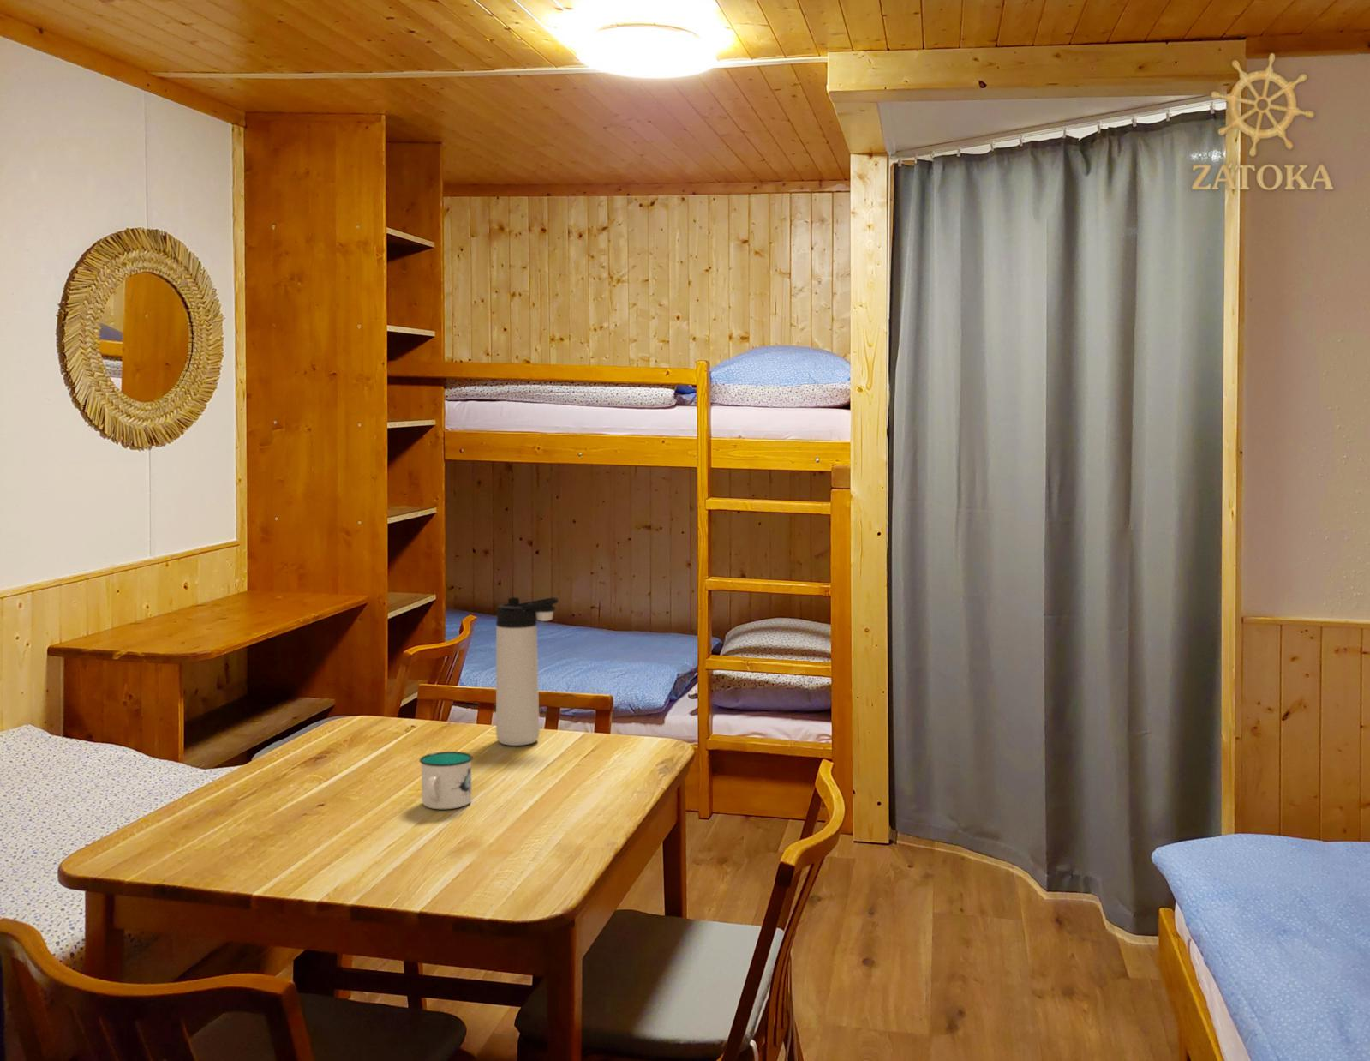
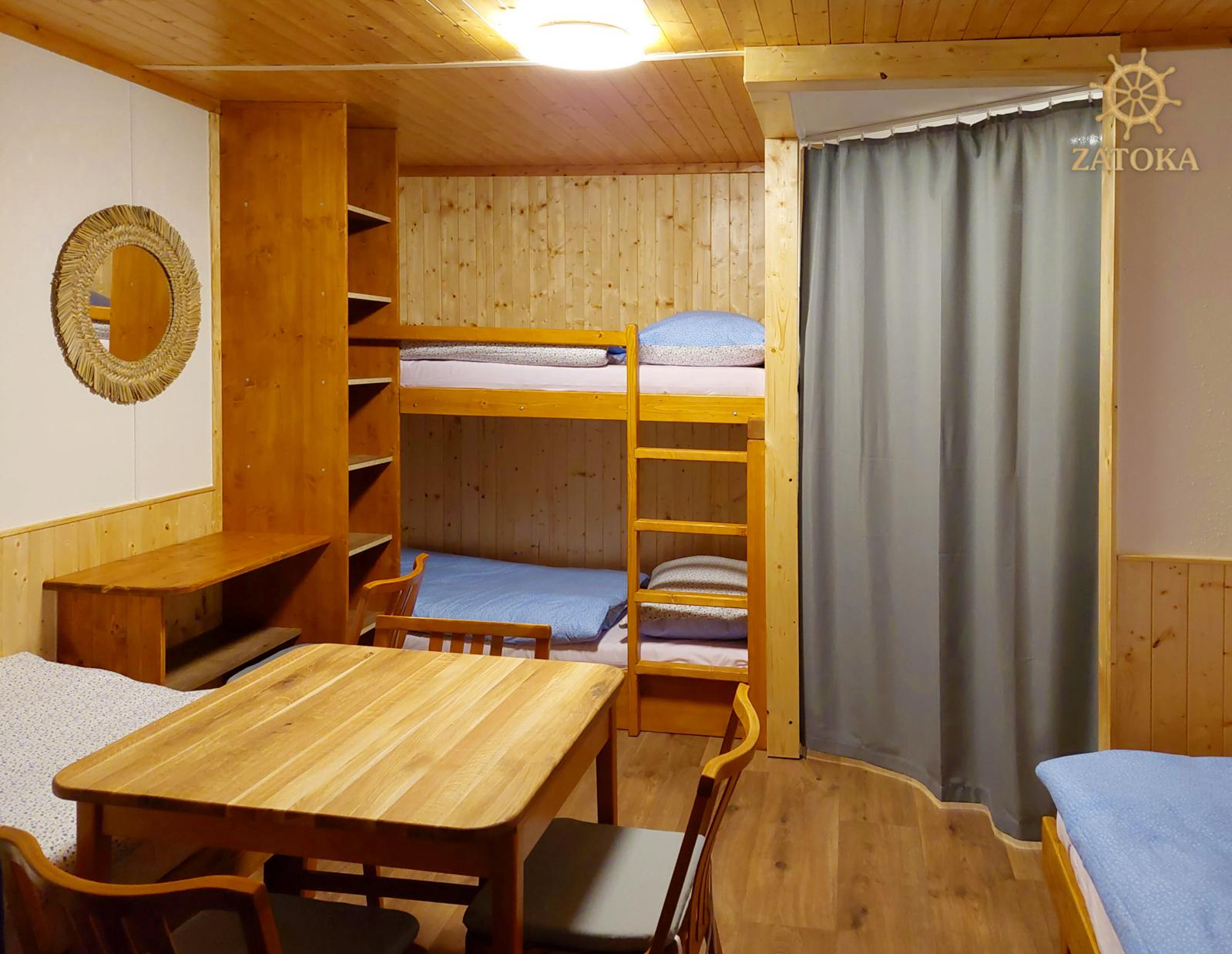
- mug (444, 782)
- thermos bottle (527, 670)
